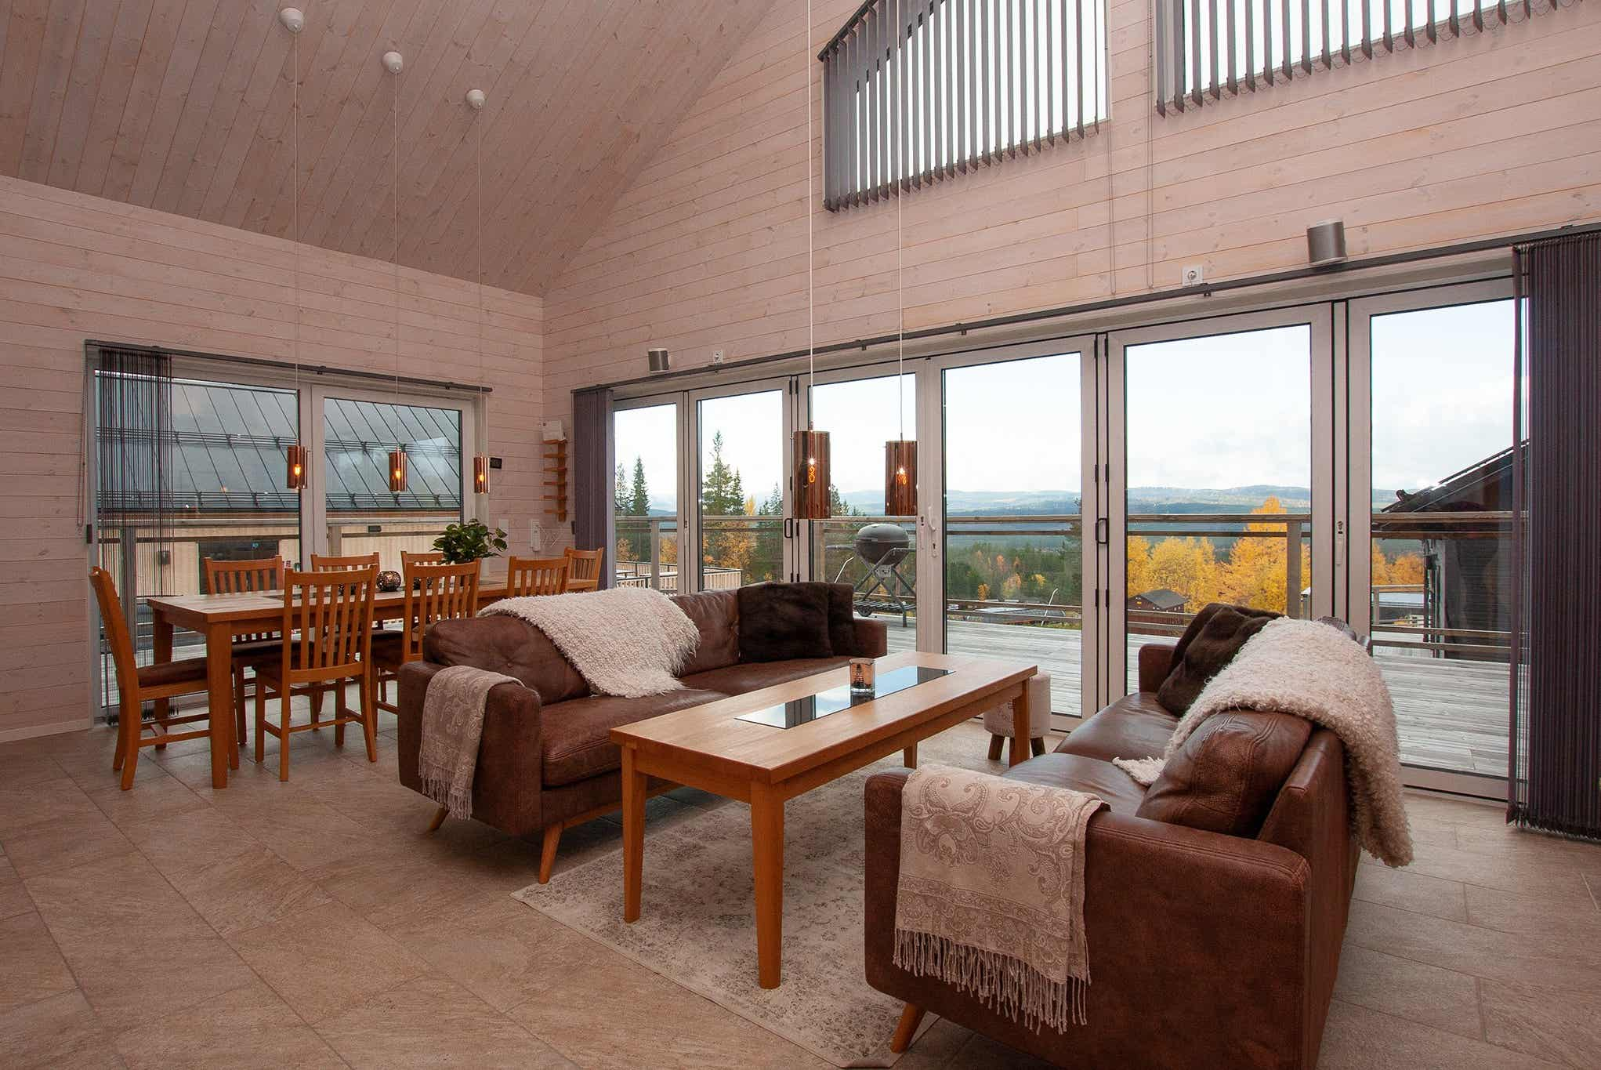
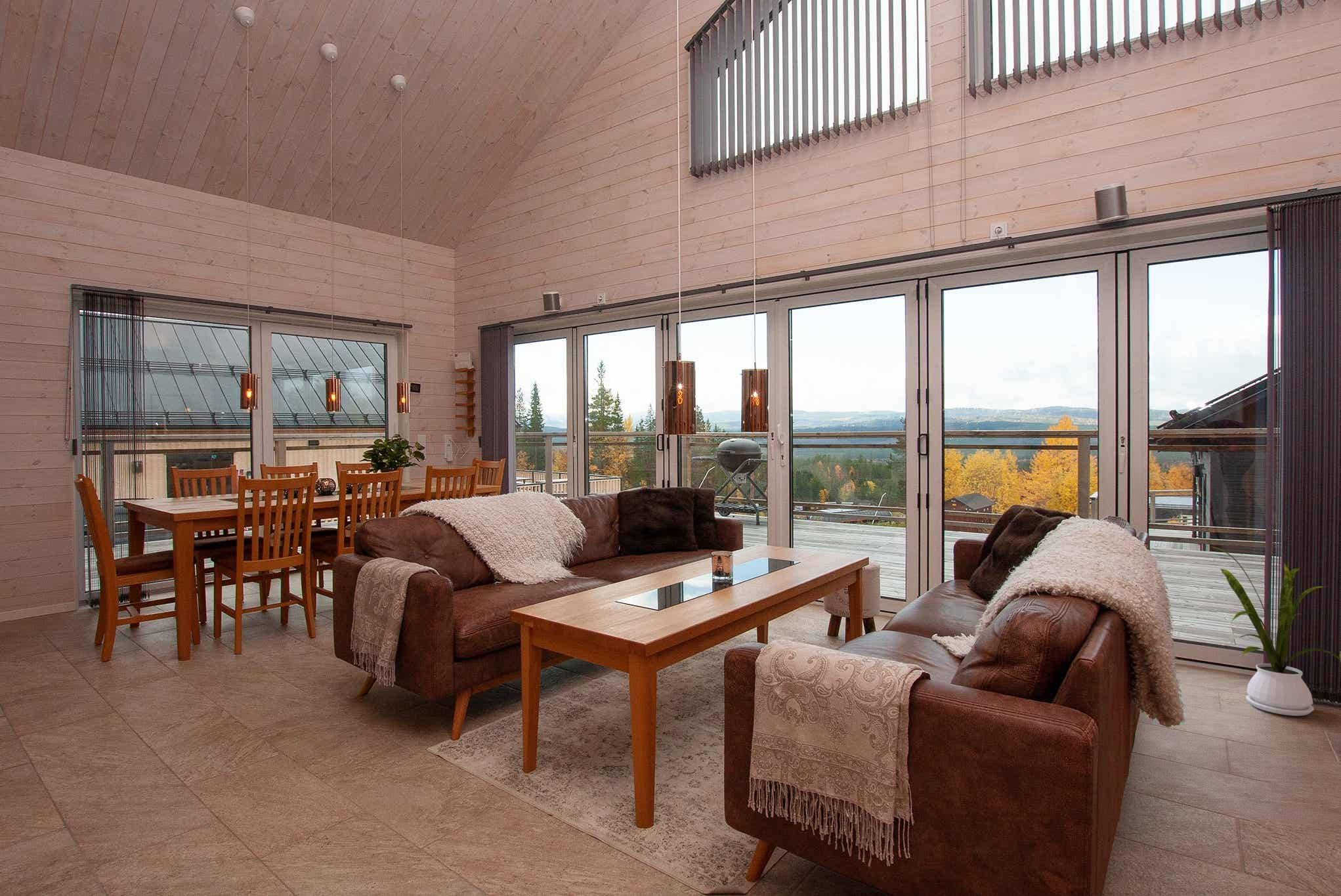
+ house plant (1270, 628)
